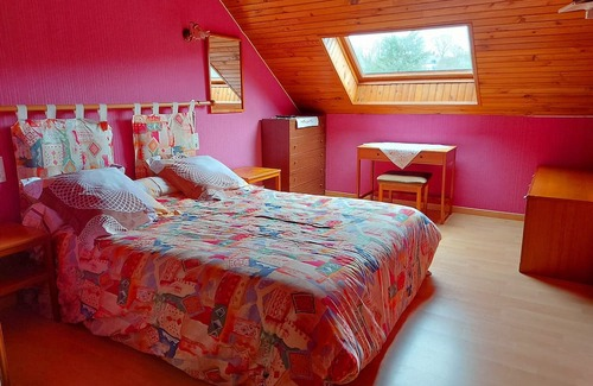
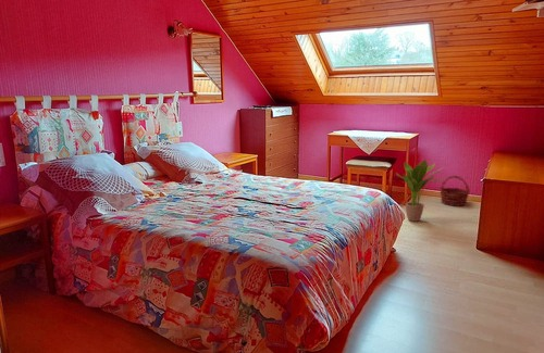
+ basket (454, 189)
+ potted plant (421, 188)
